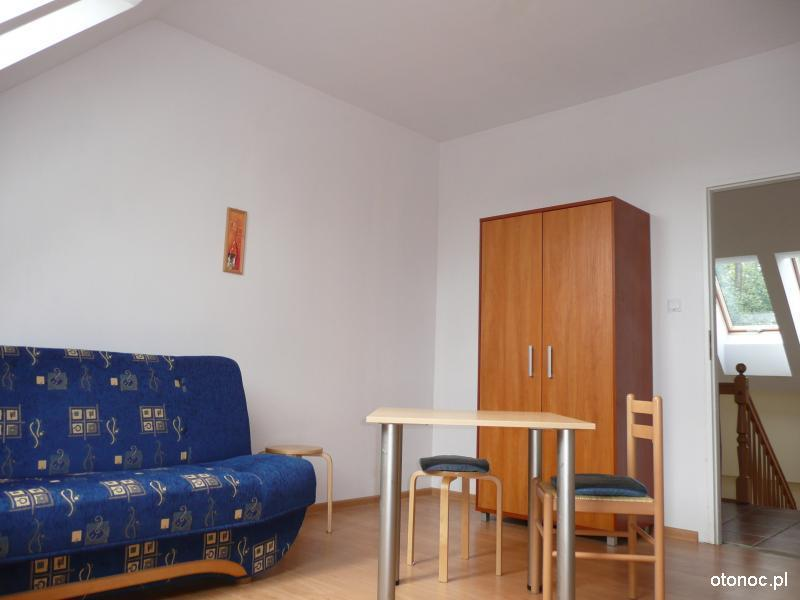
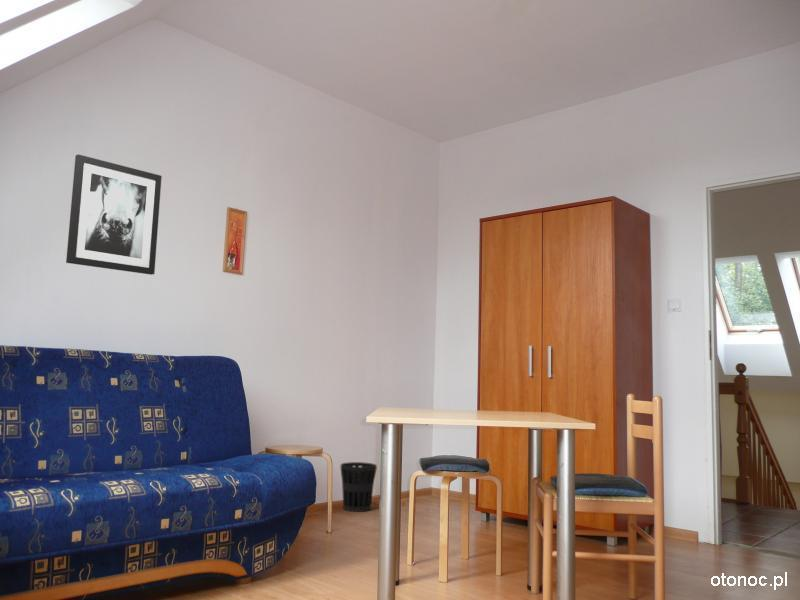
+ wall art (116, 216)
+ wastebasket (357, 486)
